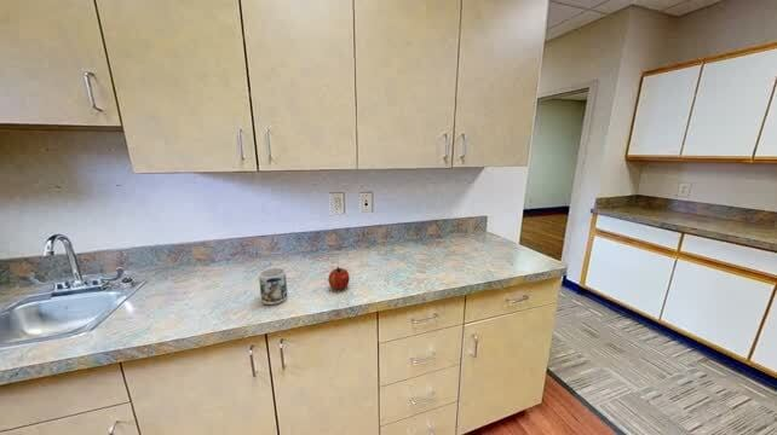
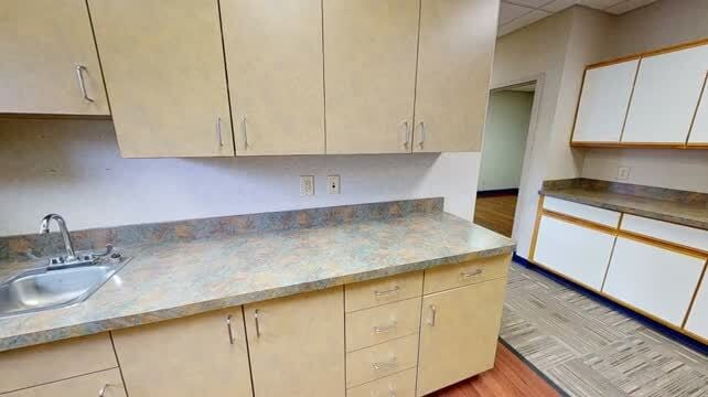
- fruit (339, 277)
- mug (272, 284)
